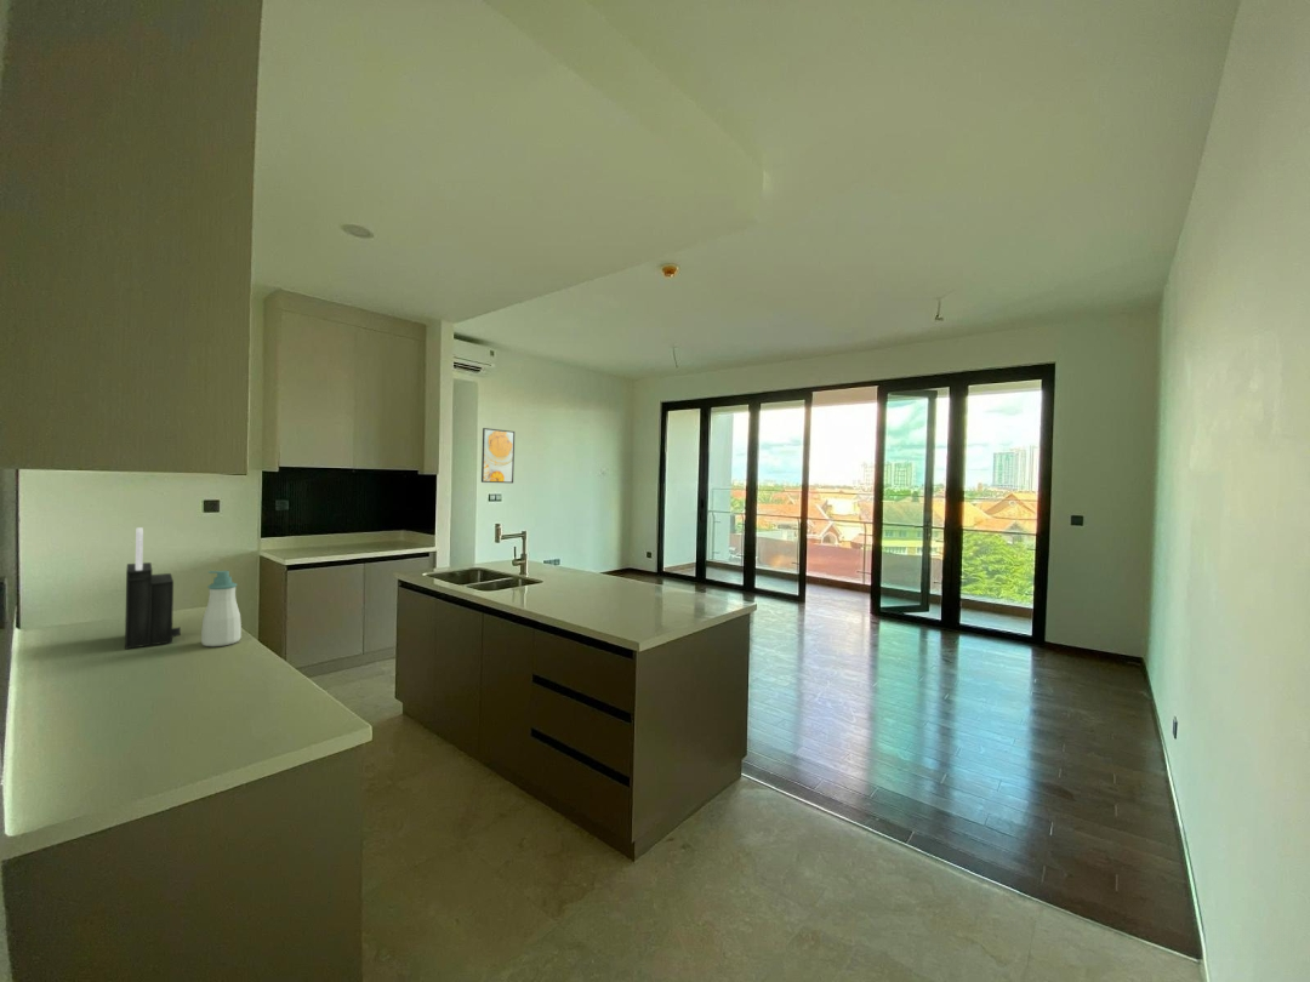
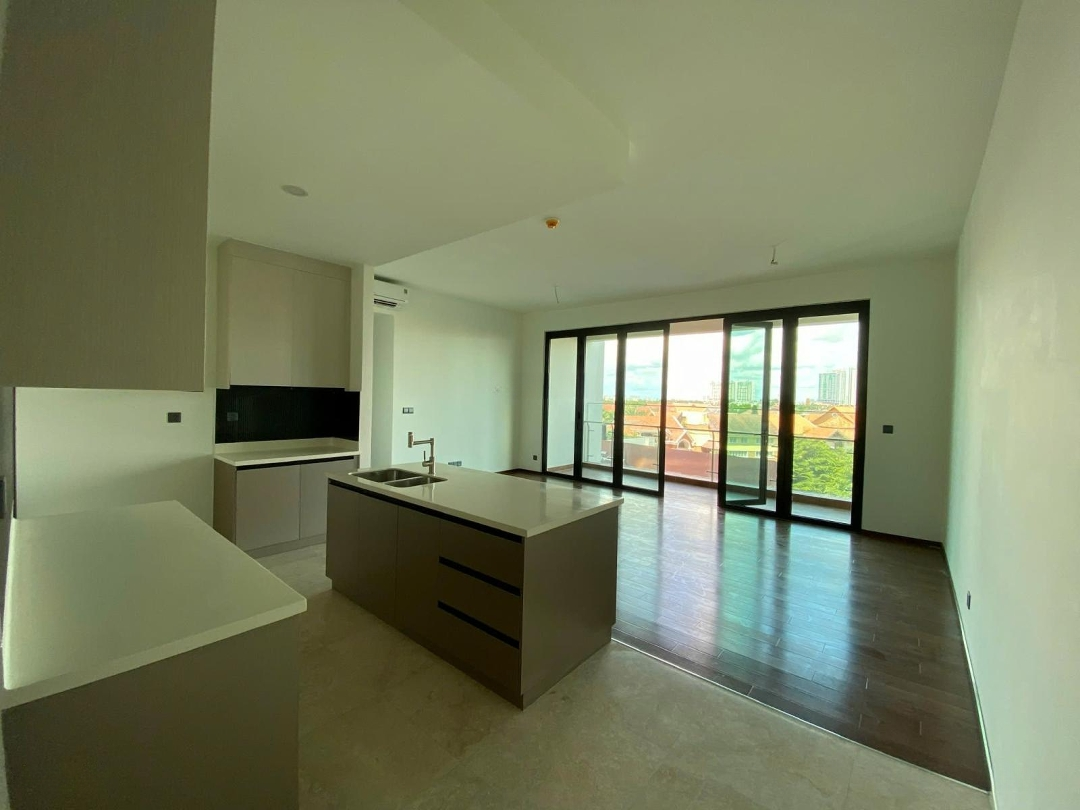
- soap bottle (222, 606)
- knife block (154, 583)
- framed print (497, 456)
